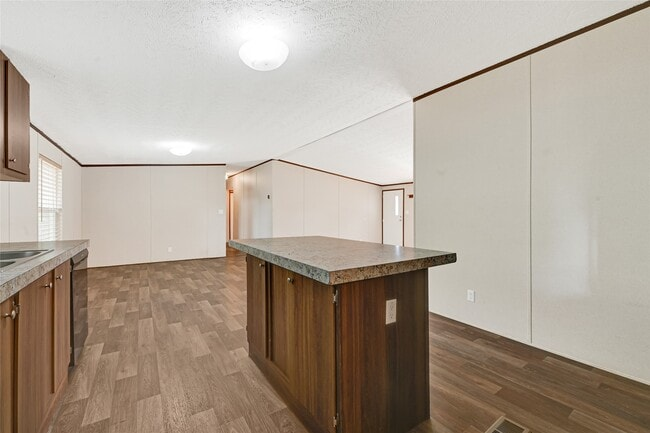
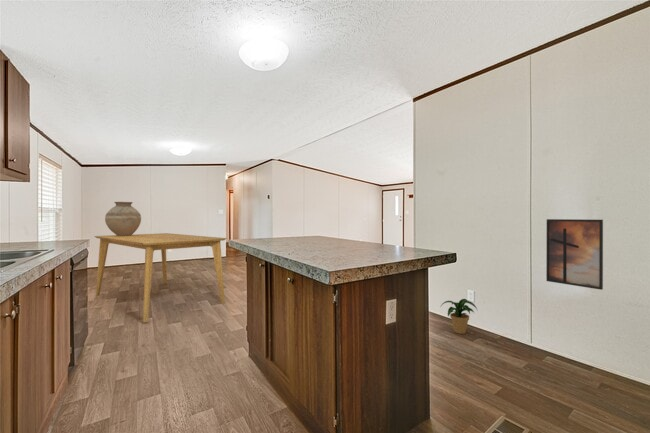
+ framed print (573, 252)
+ ceramic pot (123, 218)
+ dining table (162, 267)
+ potted plant (460, 316)
